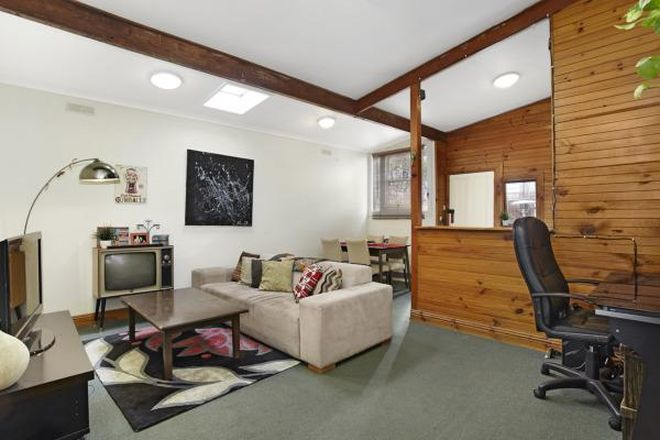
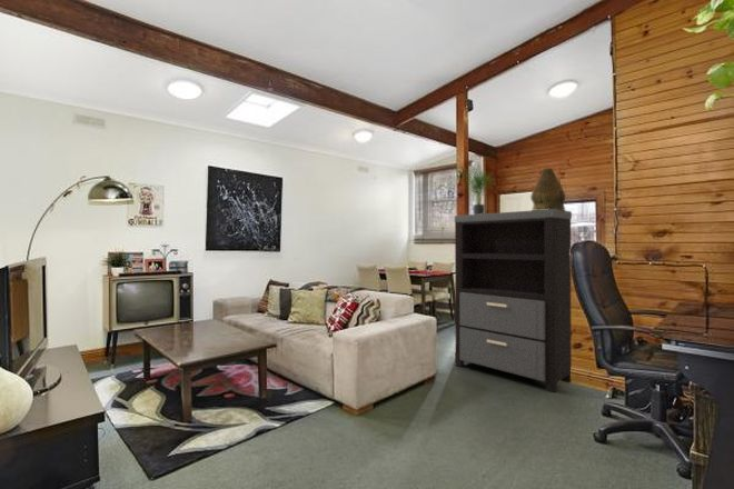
+ shelving unit (507, 293)
+ potted plant (480, 188)
+ ceramic vessel (547, 189)
